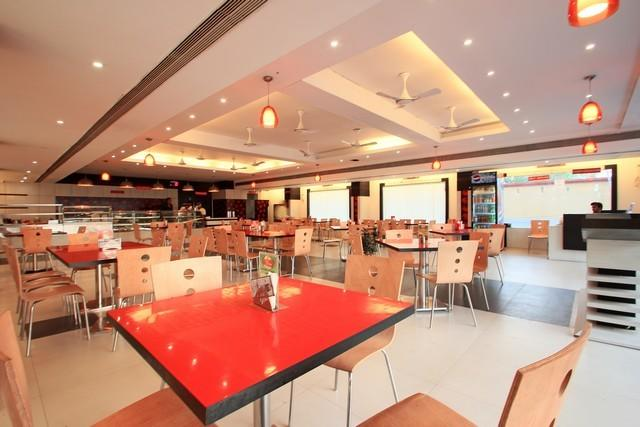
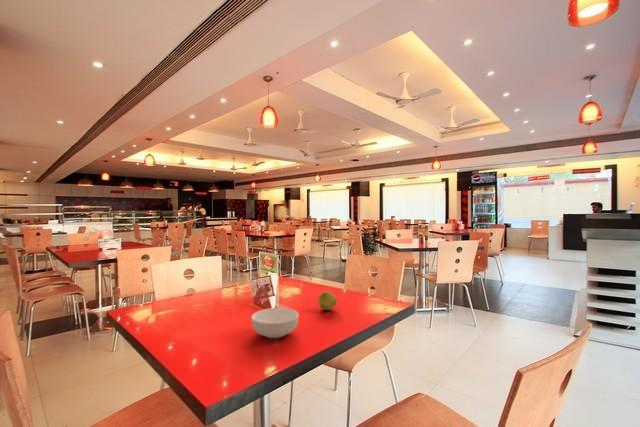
+ cereal bowl (275, 324)
+ apple (327, 300)
